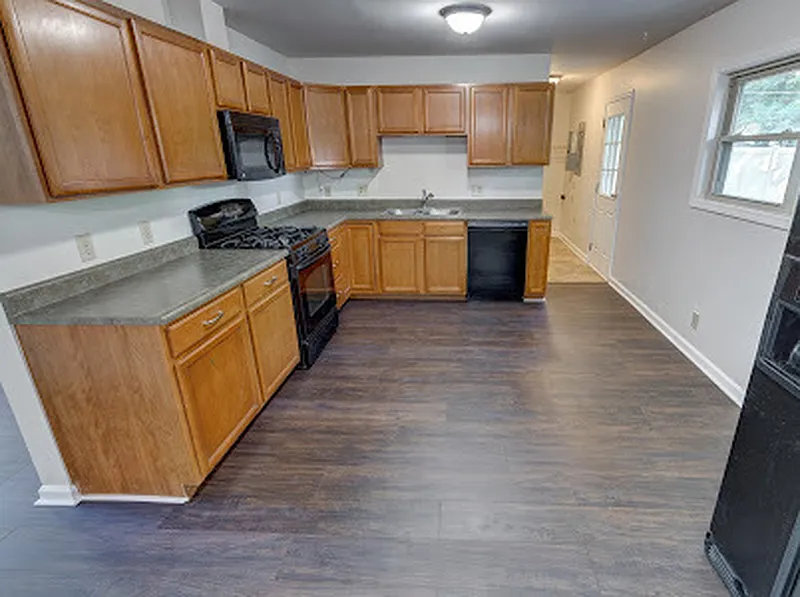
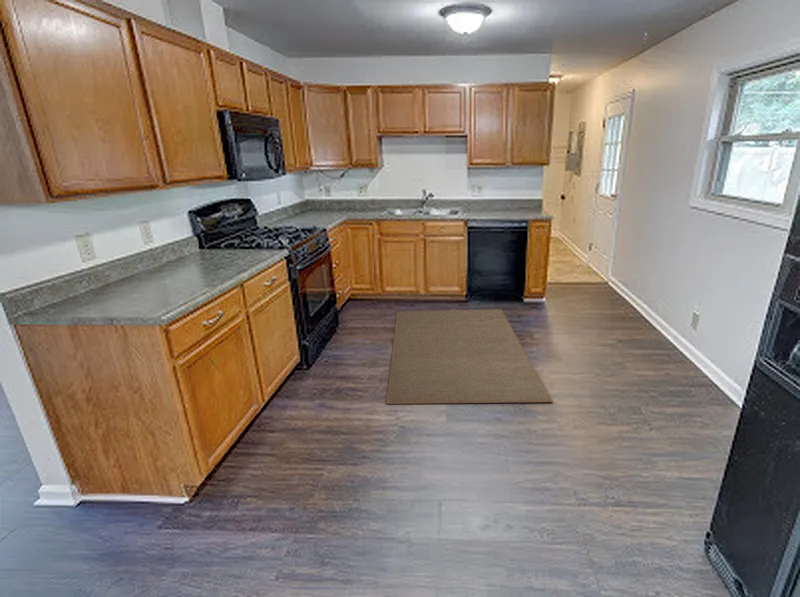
+ rug (456, 346)
